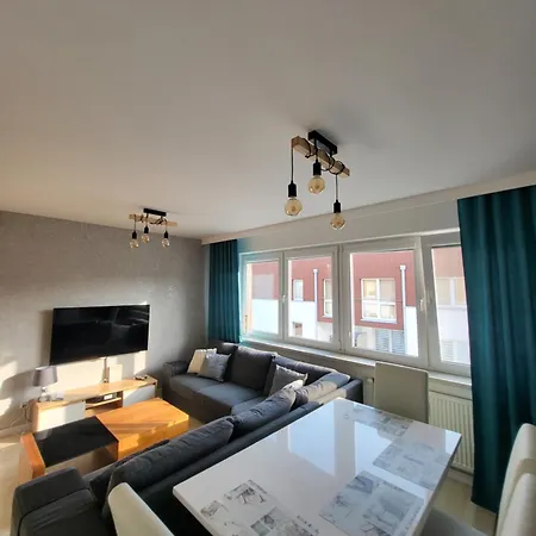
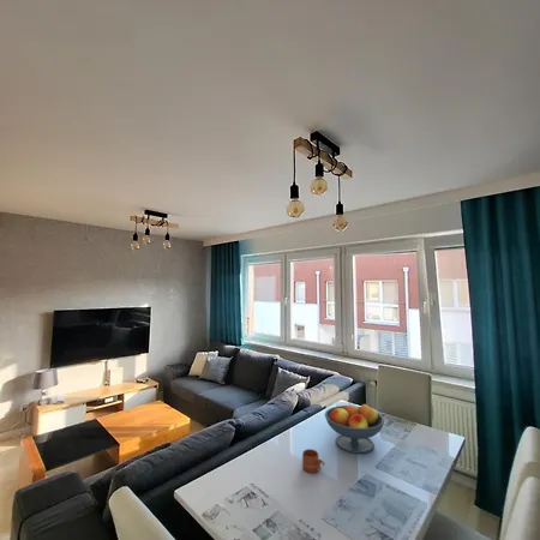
+ mug (313, 462)
+ fruit bowl (354, 425)
